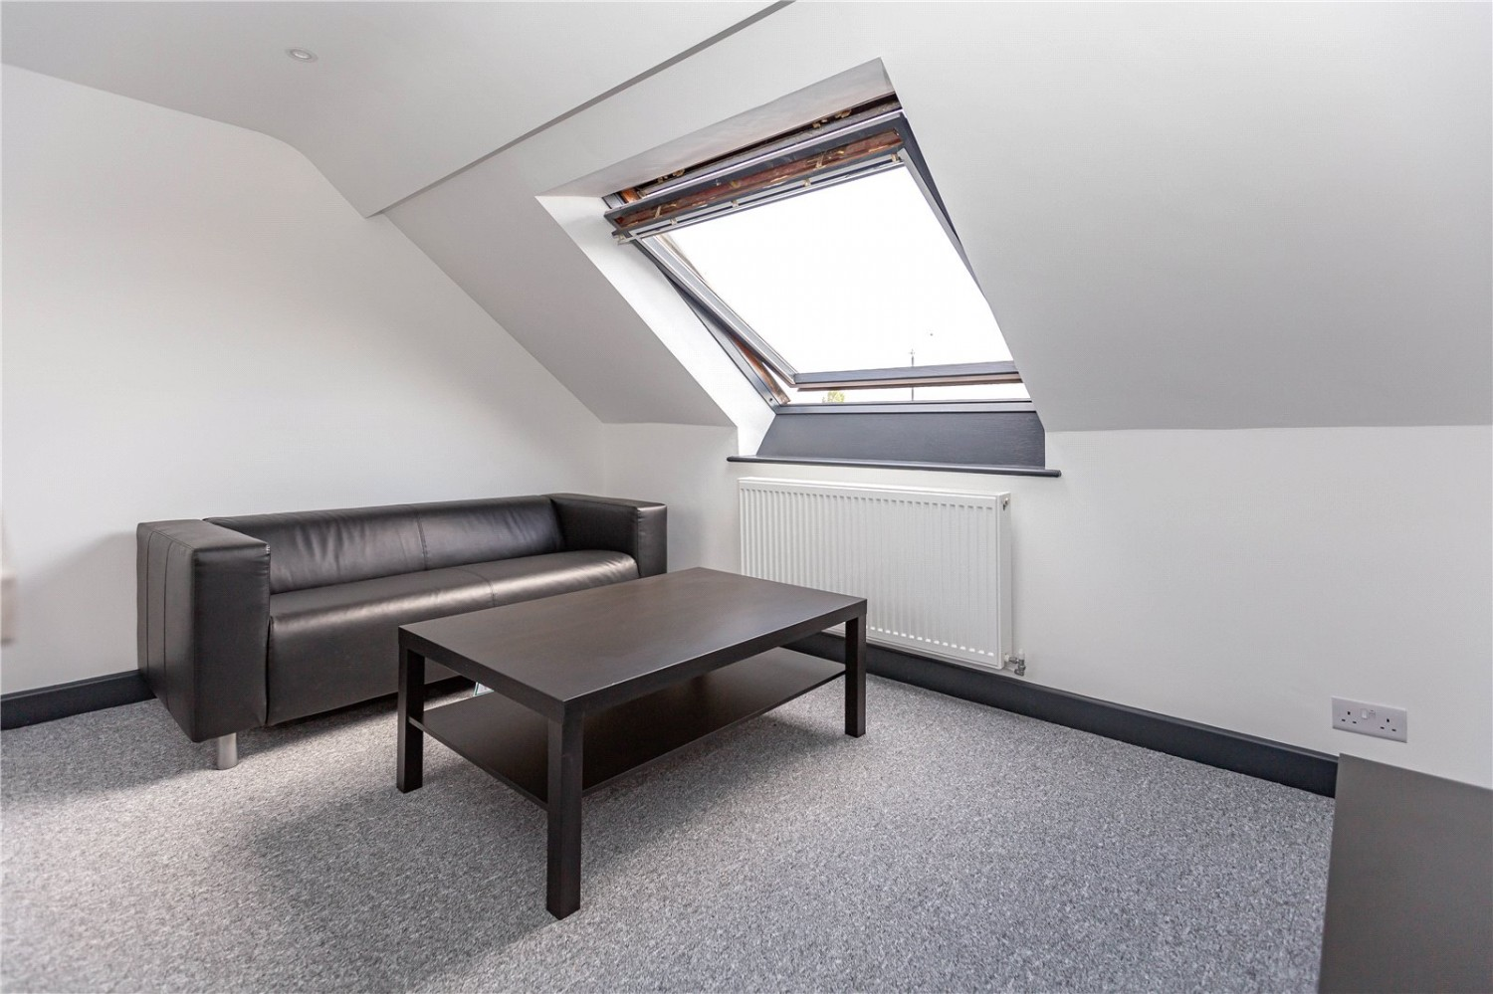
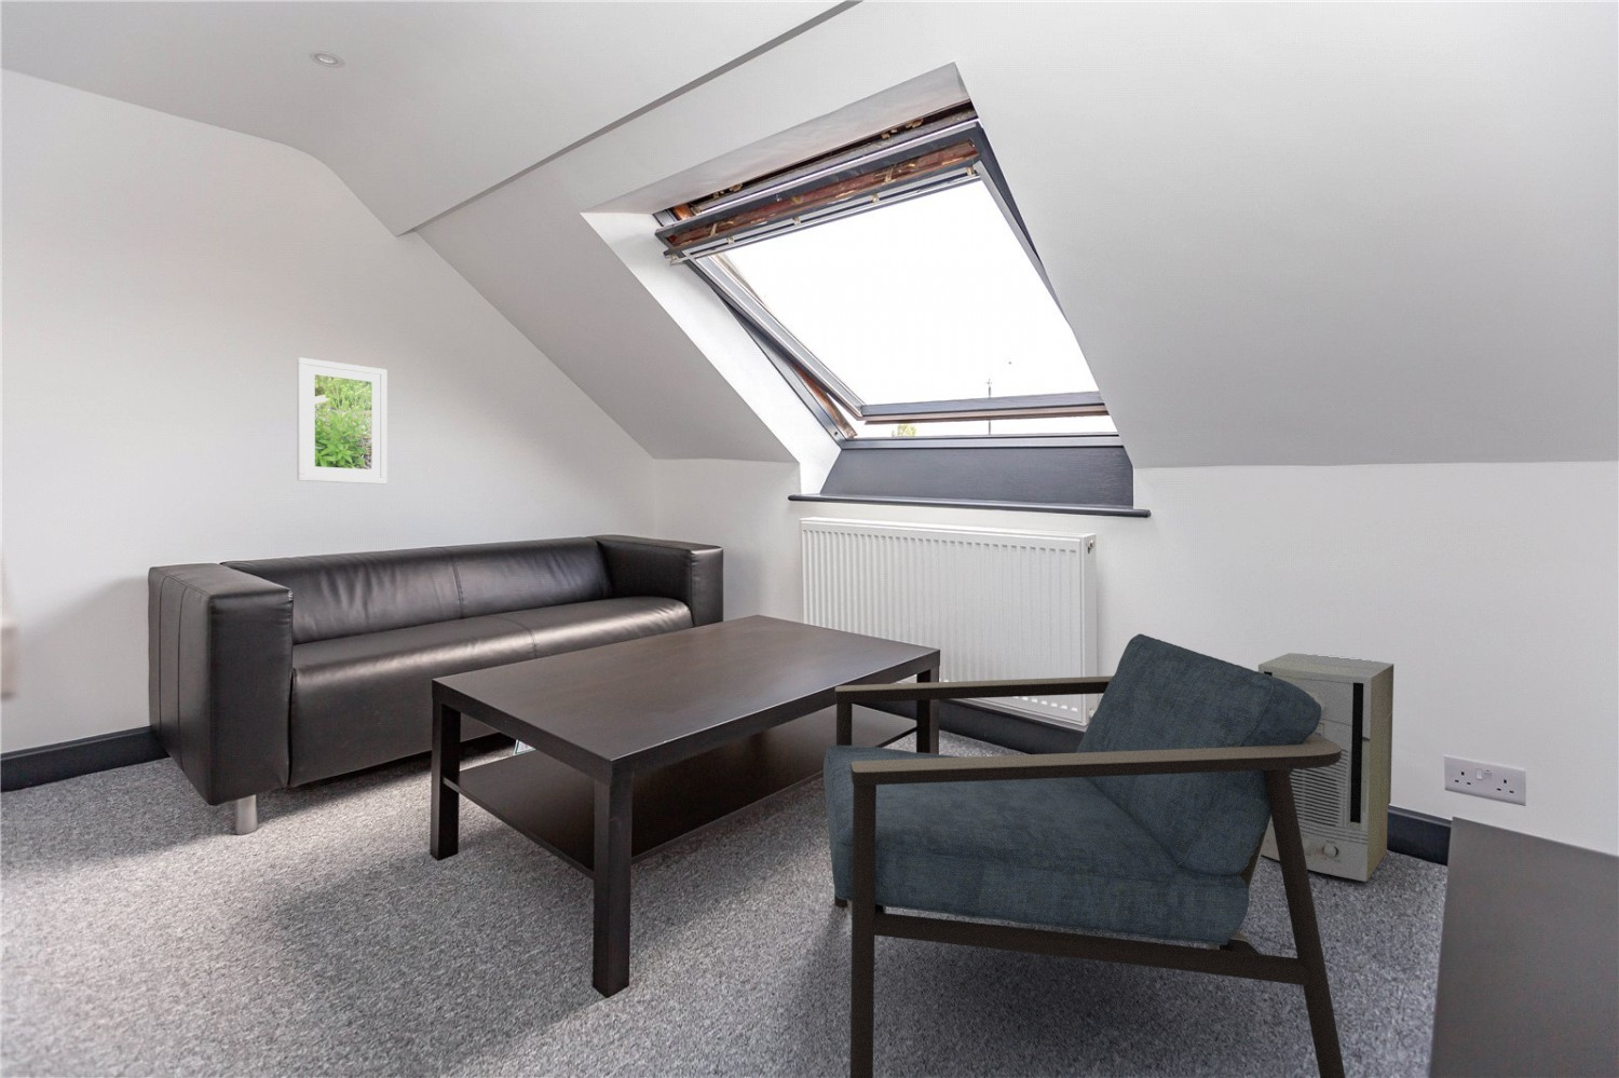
+ air purifier (1326, 766)
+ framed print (343, 424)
+ armchair (1037, 816)
